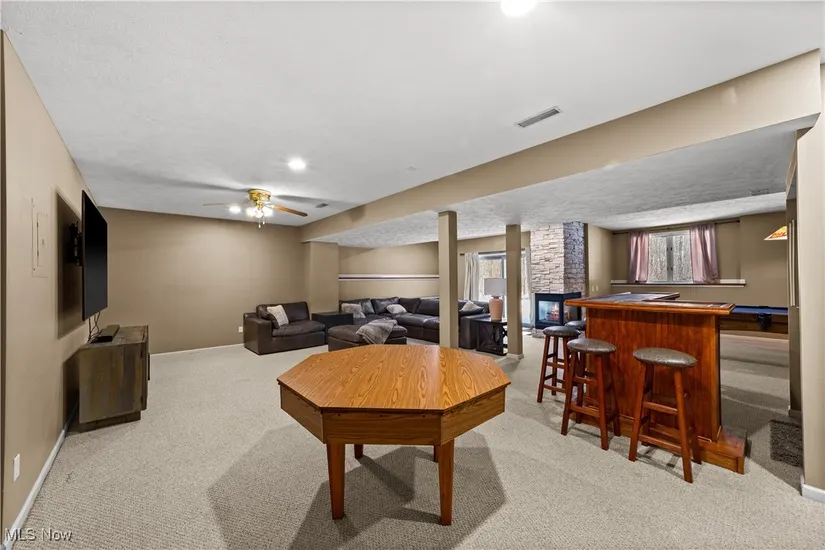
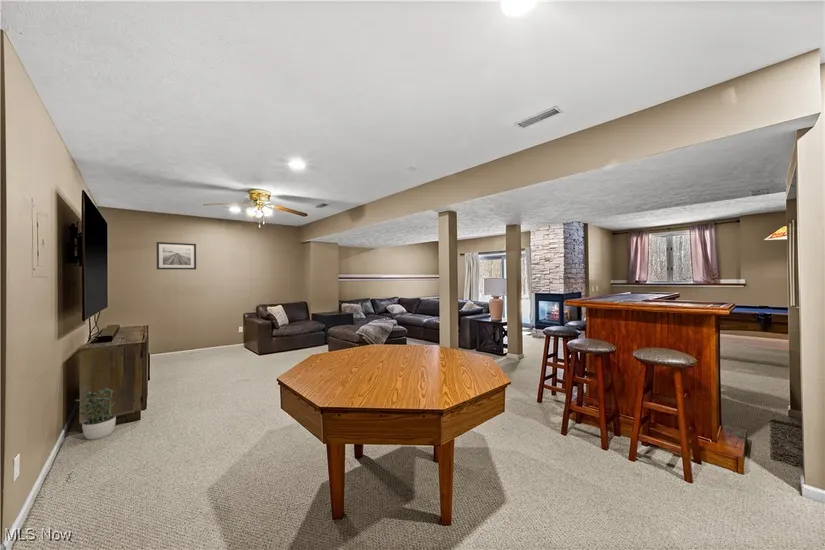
+ potted plant (98, 412)
+ wall art (176, 256)
